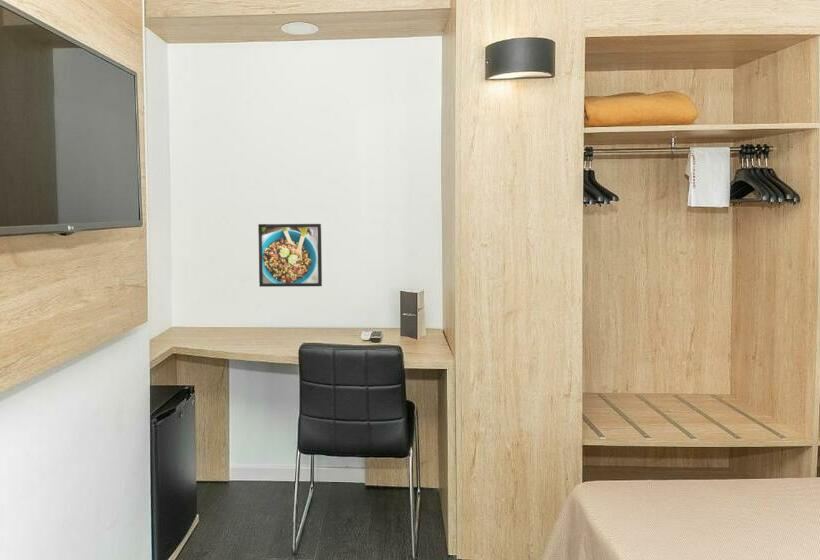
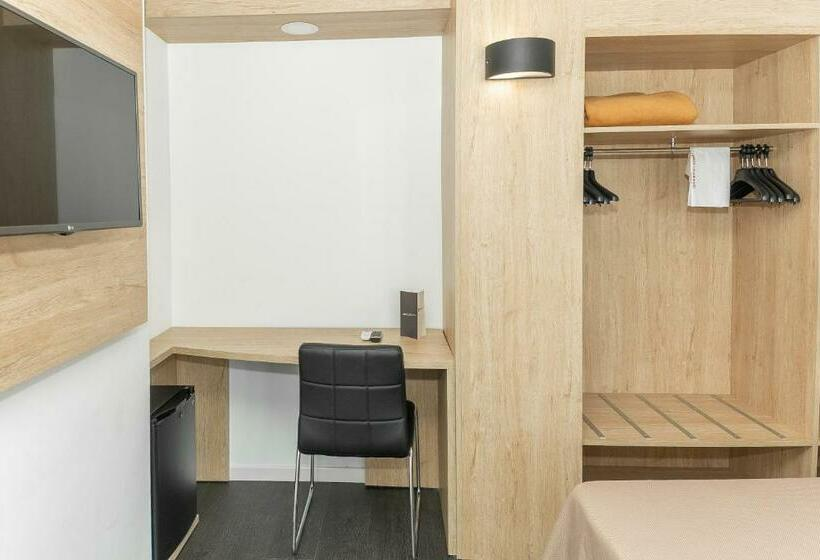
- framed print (290, 255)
